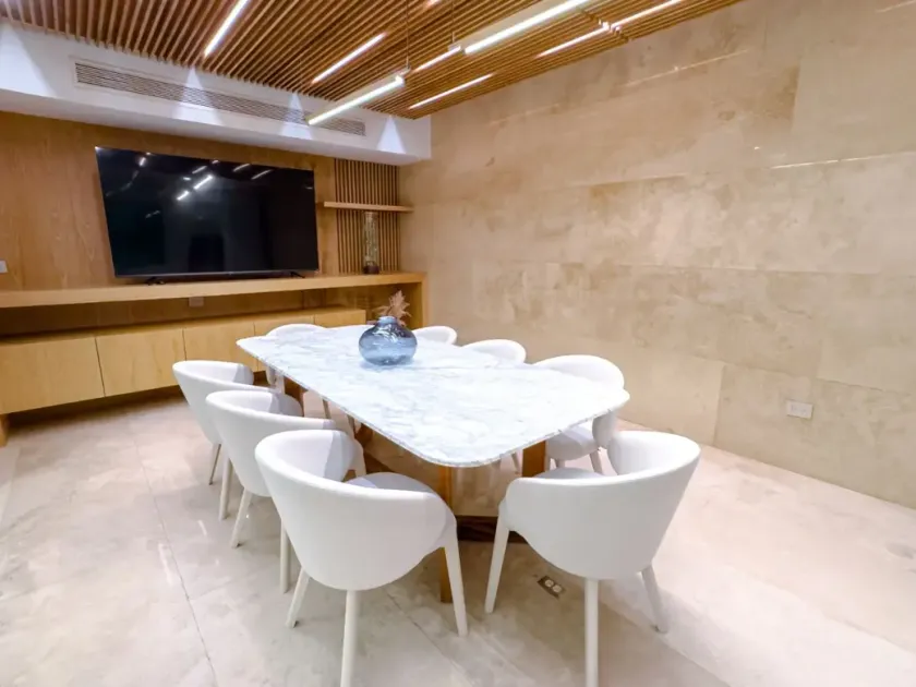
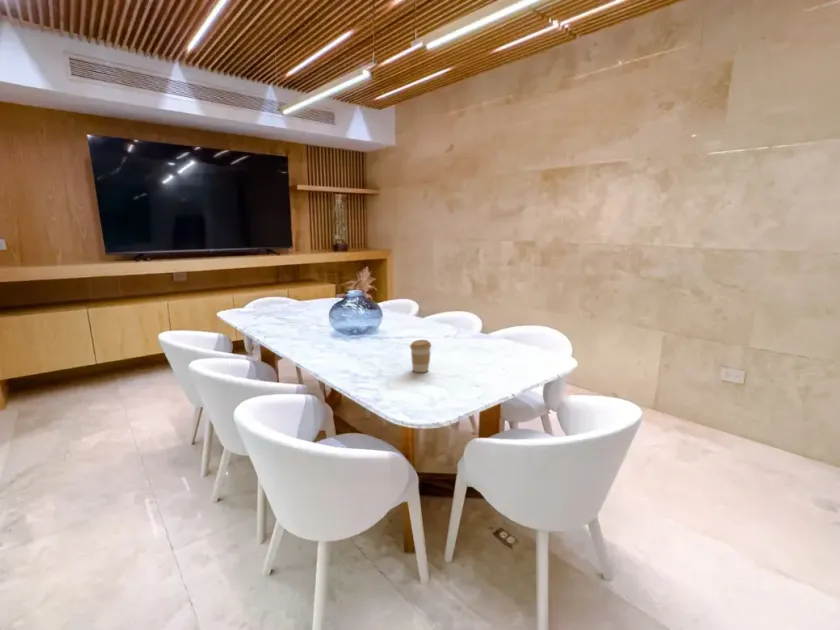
+ coffee cup (420, 355)
